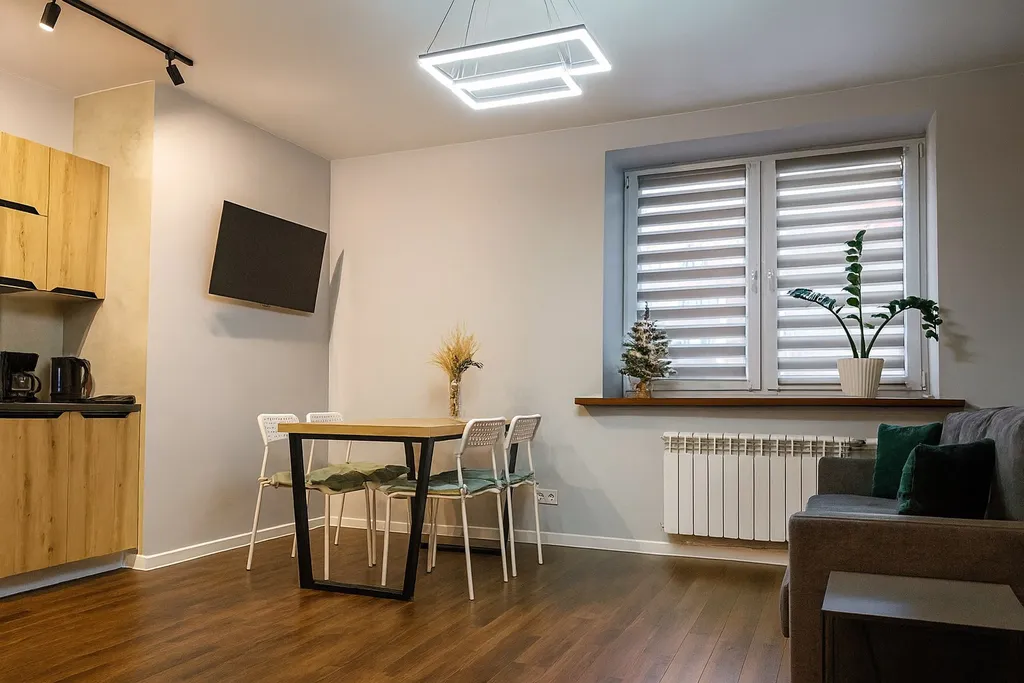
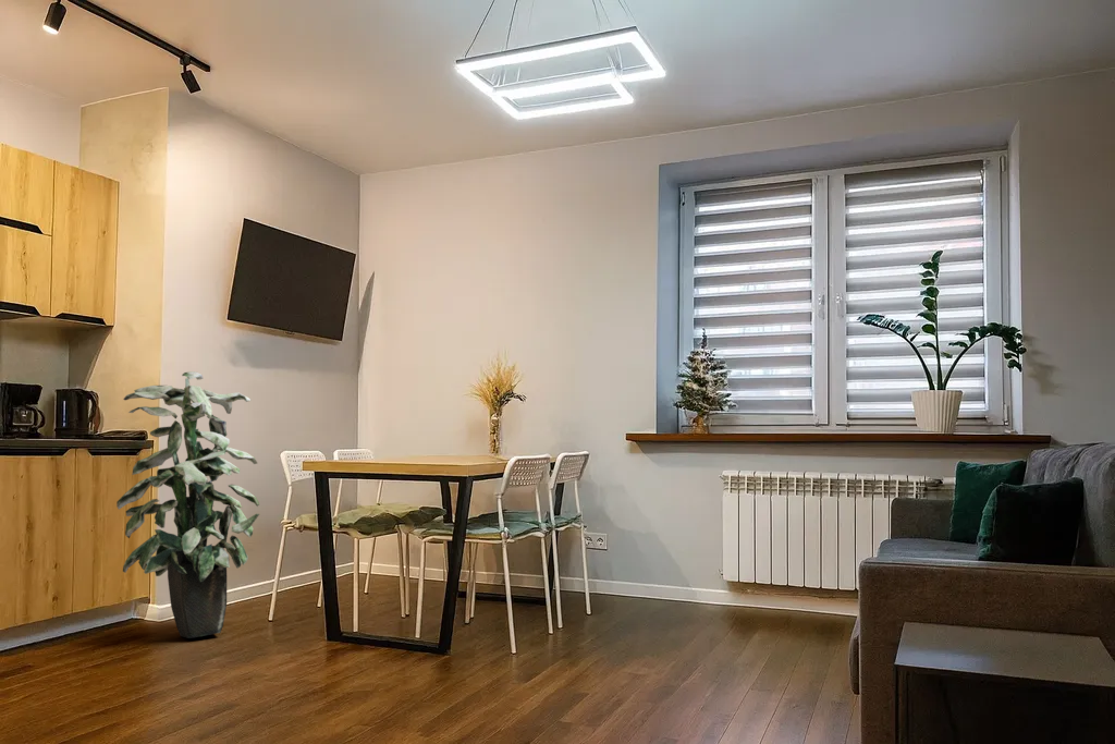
+ indoor plant (189, 502)
